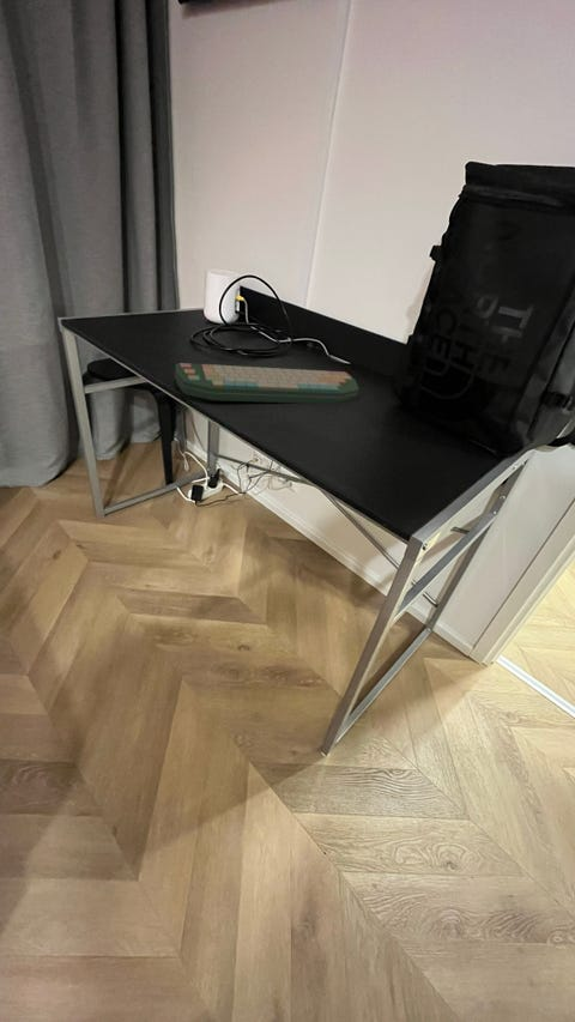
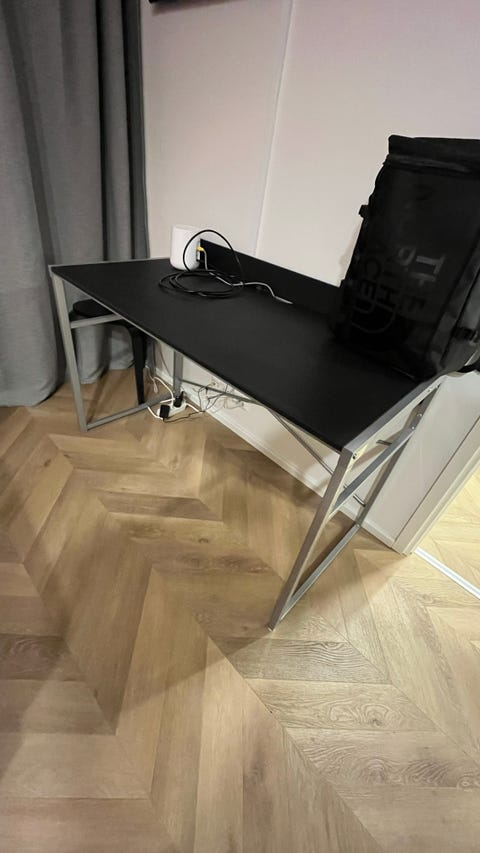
- computer keyboard (272, 383)
